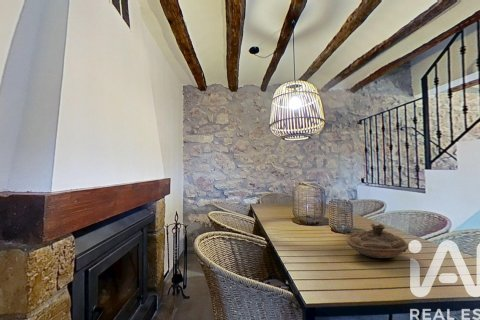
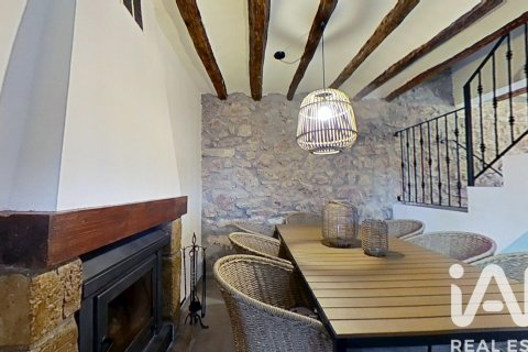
- decorative bowl (376, 239)
